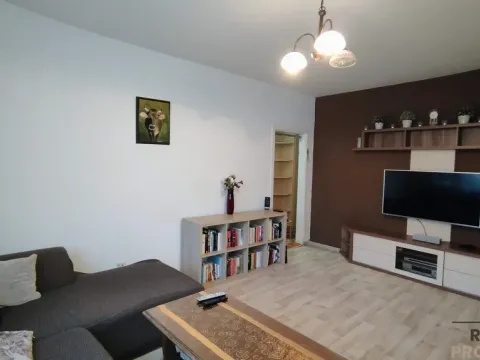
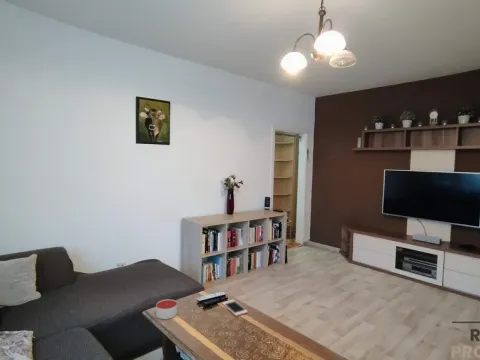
+ cell phone (234, 307)
+ candle (166, 308)
